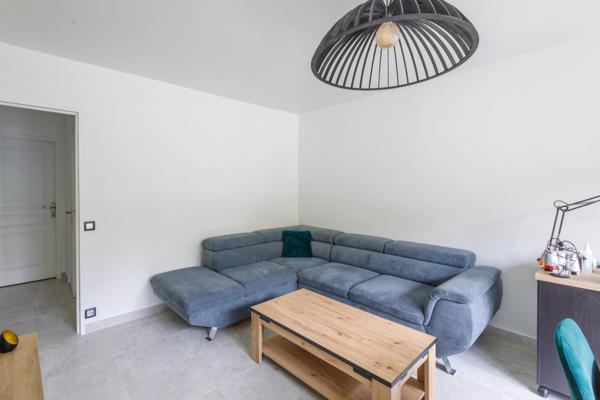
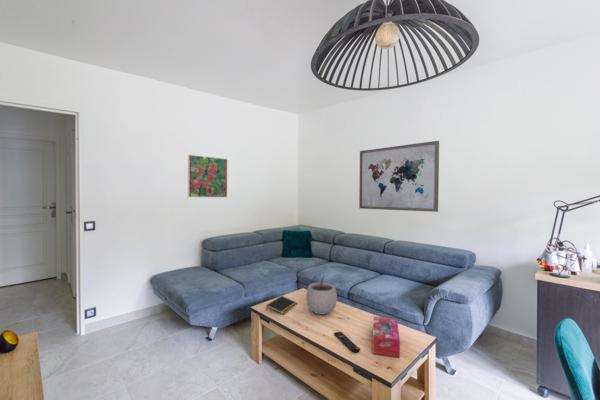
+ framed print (208, 177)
+ wall art (394, 178)
+ remote control (346, 341)
+ tissue box (385, 335)
+ plant pot (321, 293)
+ notepad (282, 304)
